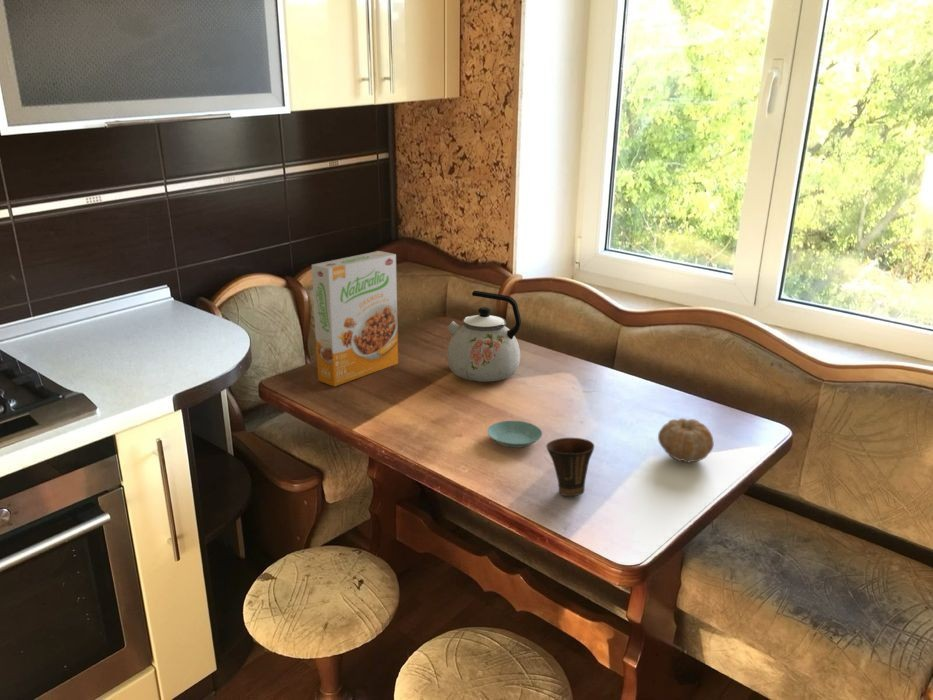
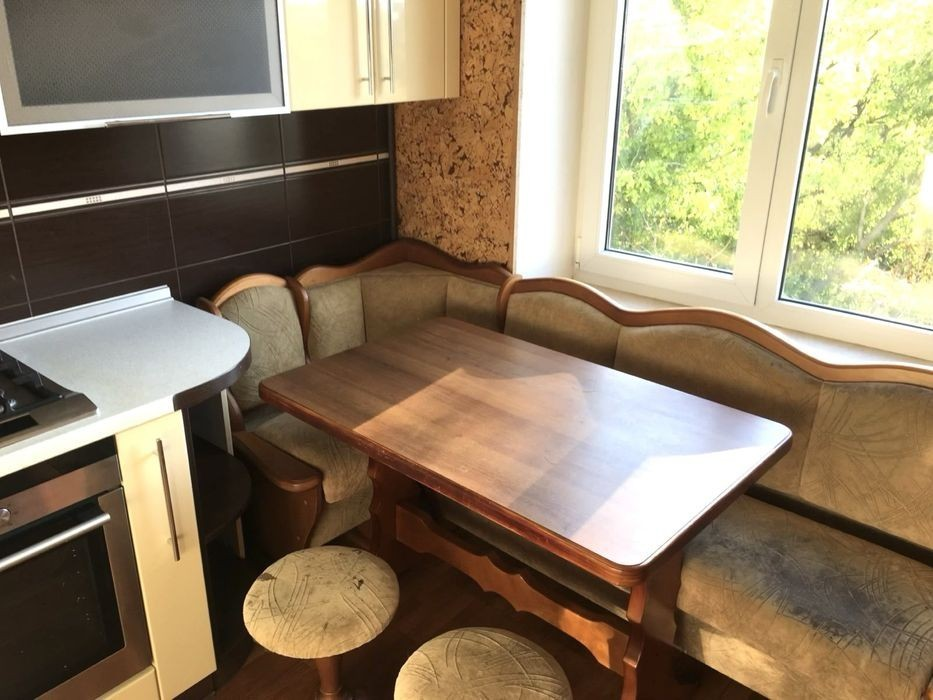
- cereal box (357, 316)
- fruit (685, 441)
- cup (569, 466)
- kettle (483, 333)
- saucer (514, 436)
